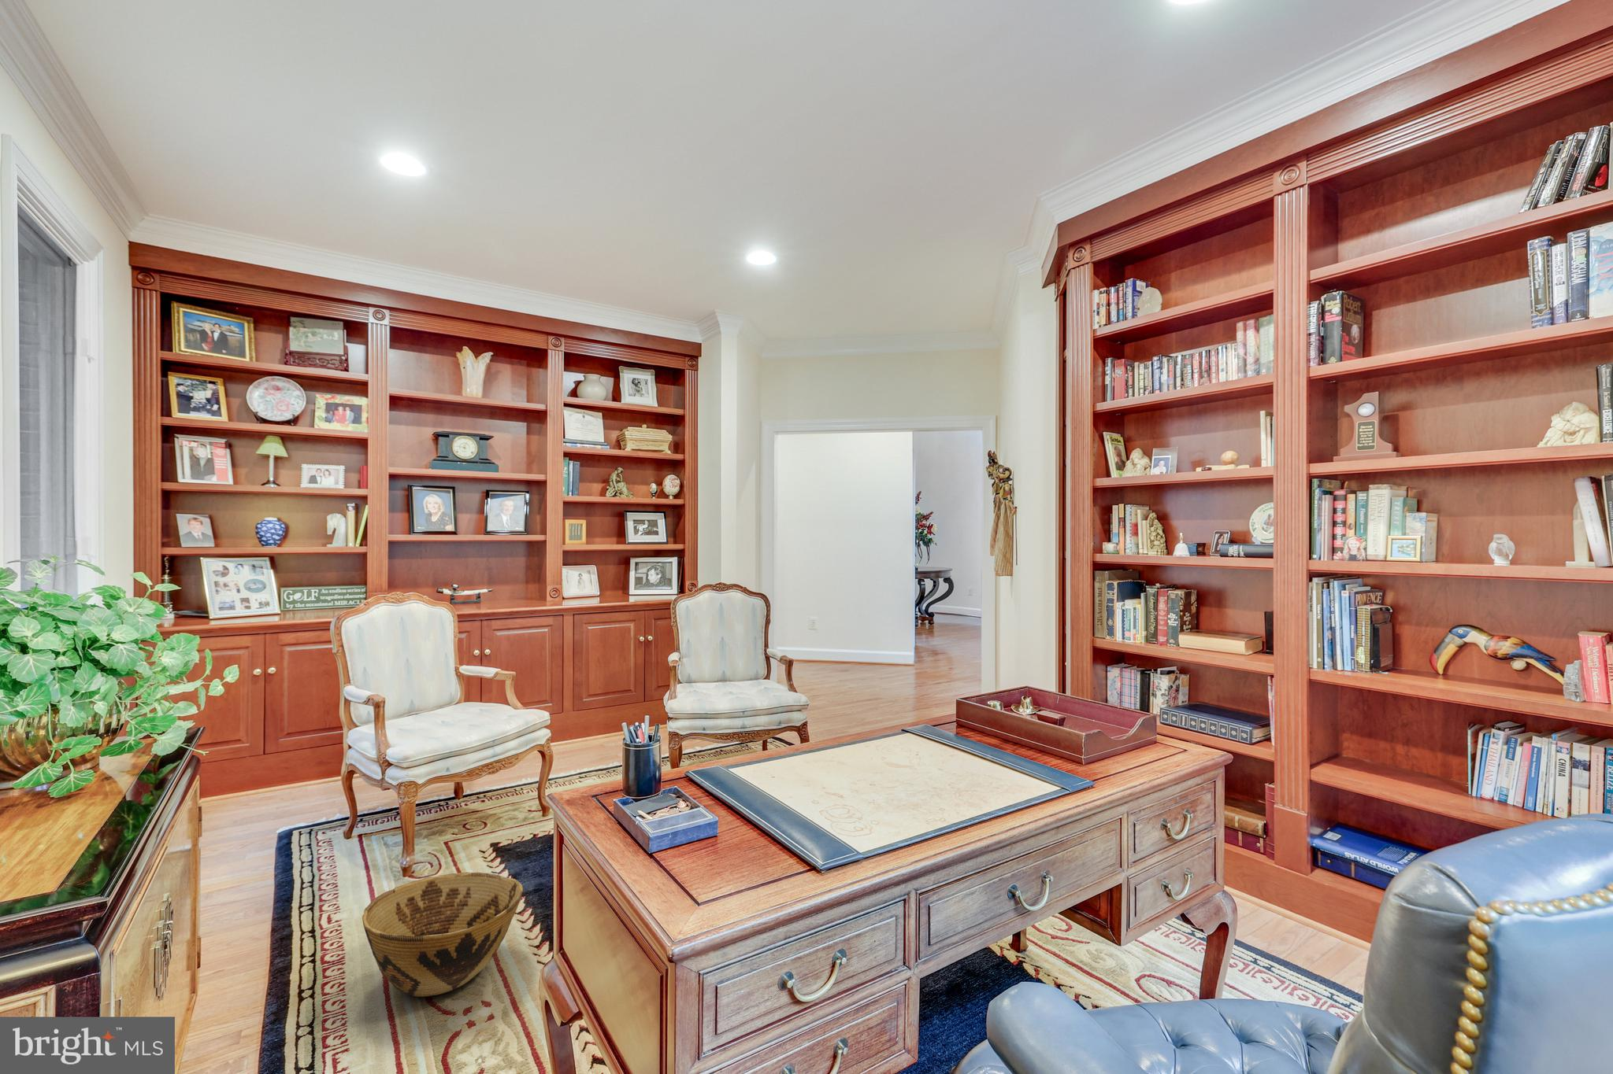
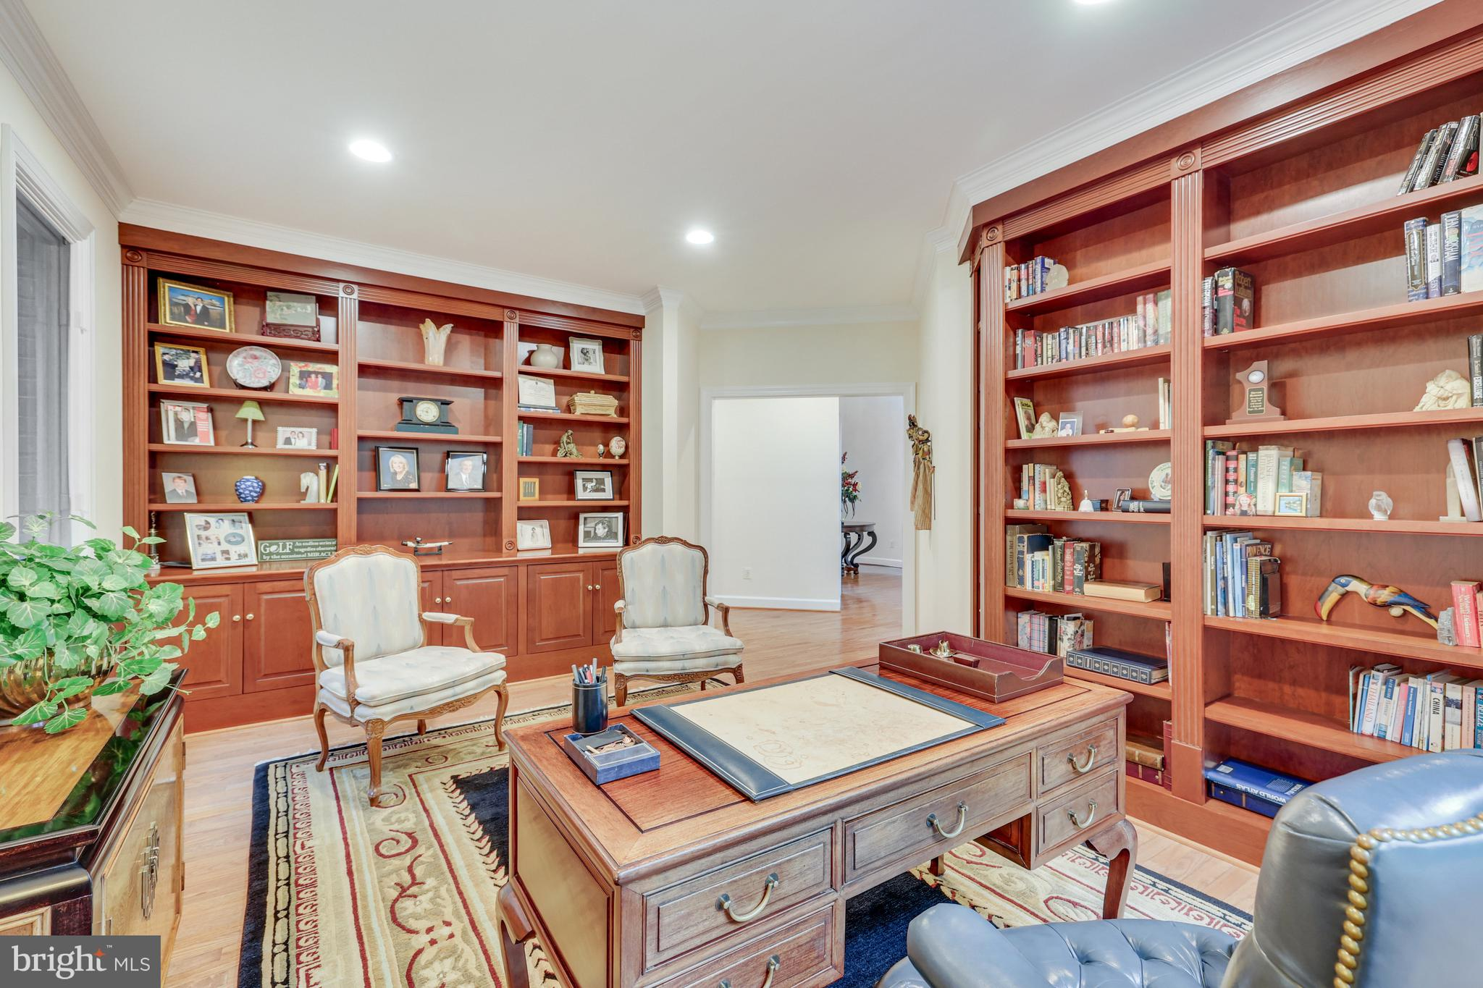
- woven basket (446, 935)
